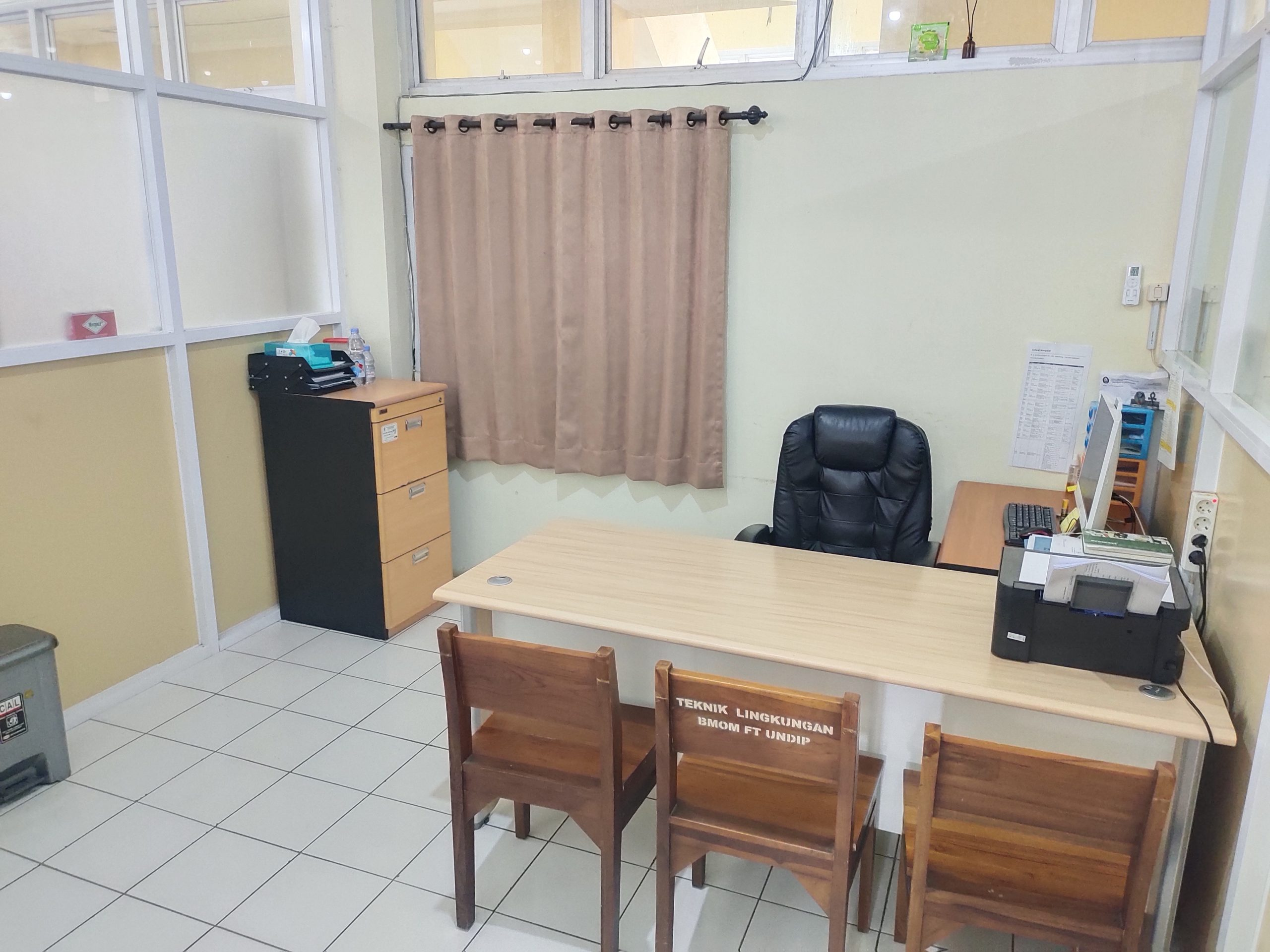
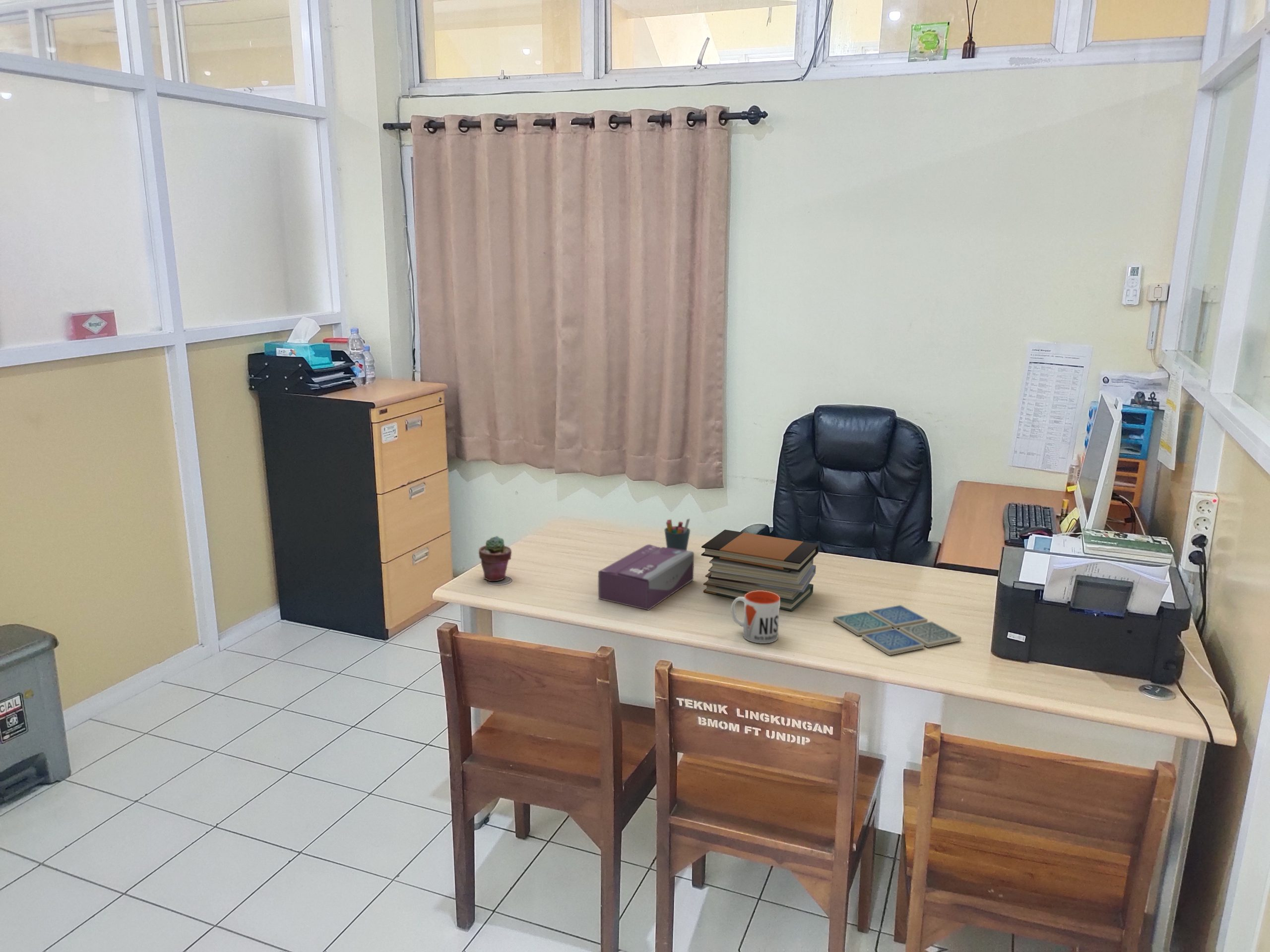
+ mug (754, 615)
+ book stack (760, 569)
+ potted succulent (495, 557)
+ pen holder (677, 536)
+ tissue box (647, 574)
+ drink coaster (895, 628)
